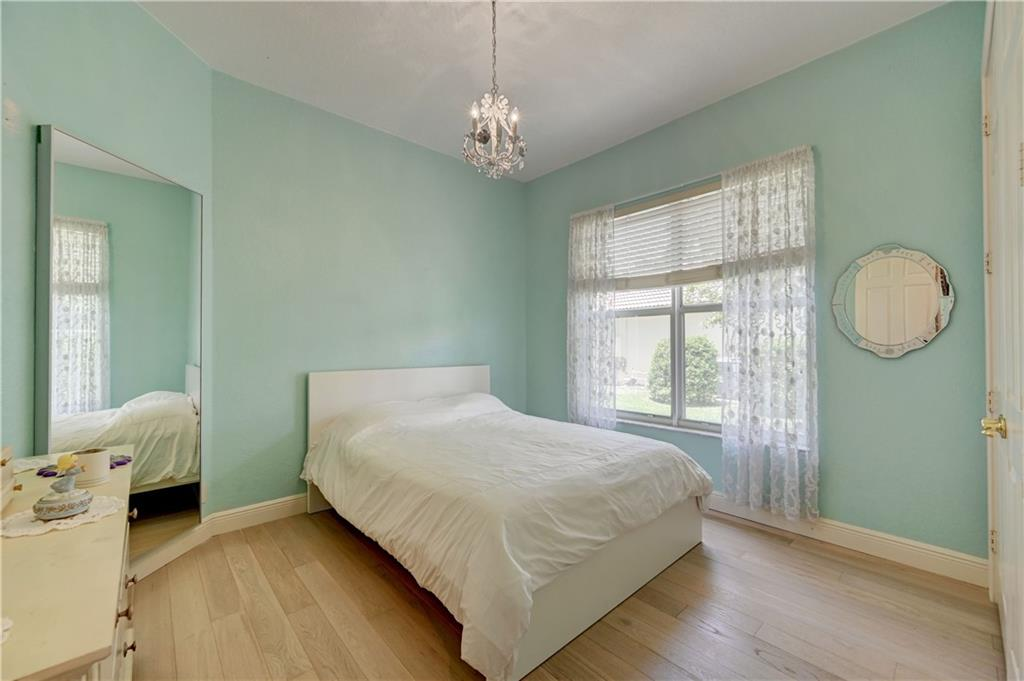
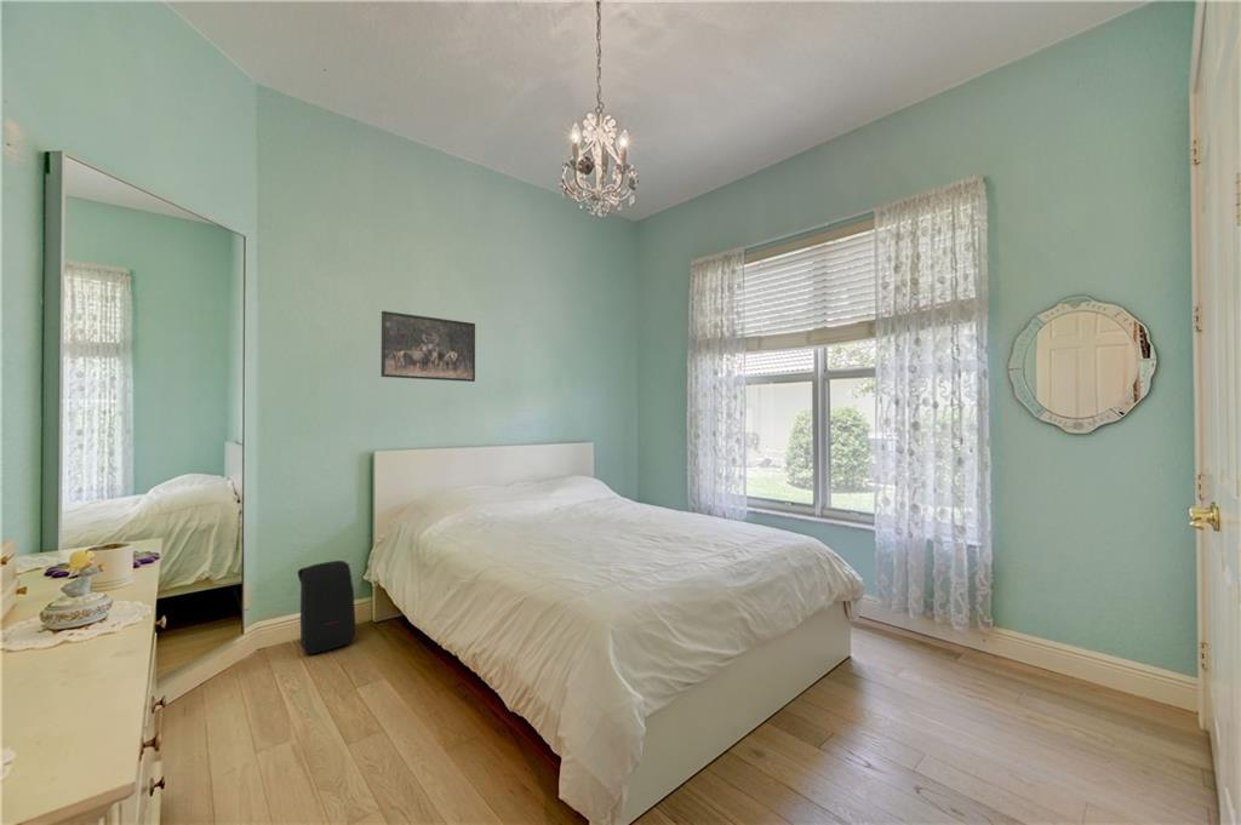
+ backpack (326, 603)
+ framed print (430, 348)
